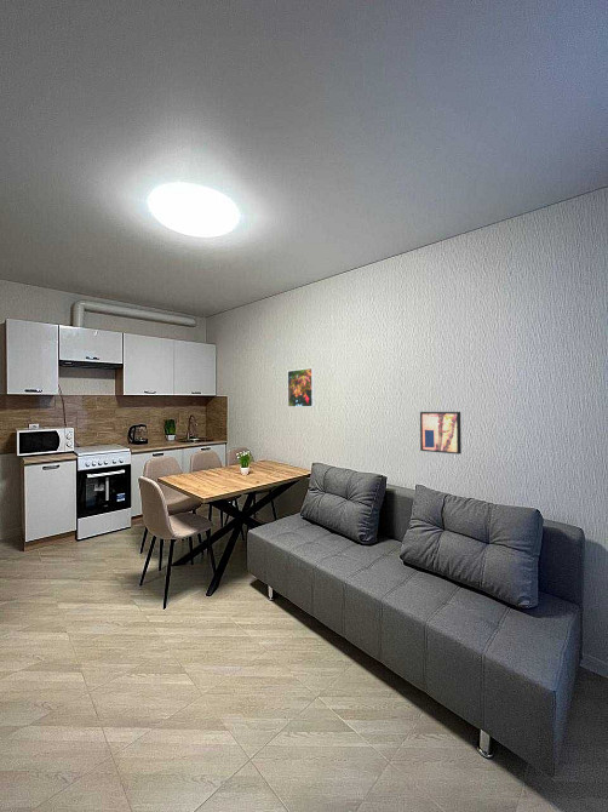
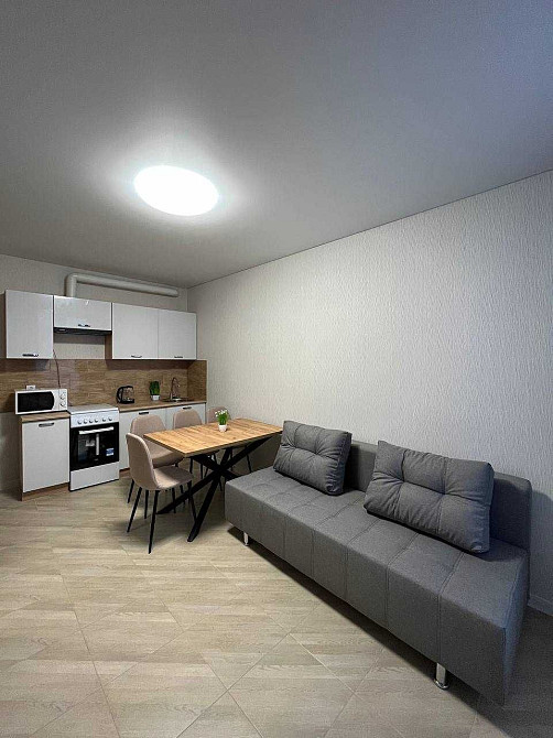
- wall art (440, 431)
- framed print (300, 388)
